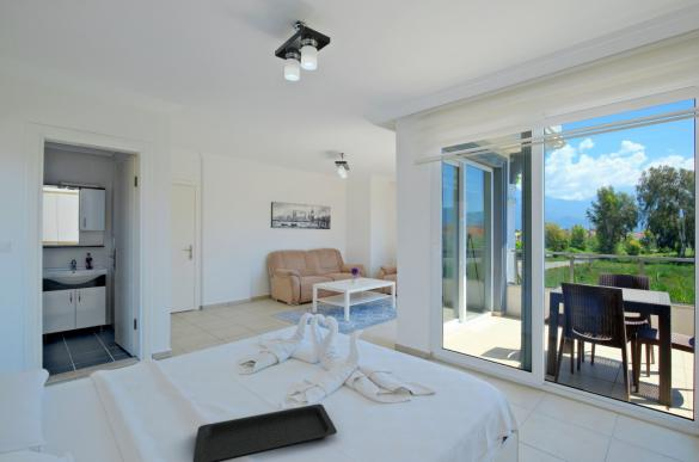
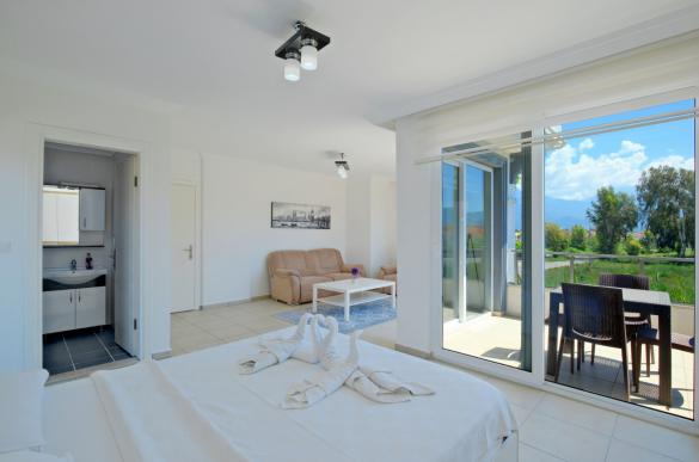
- serving tray (266, 432)
